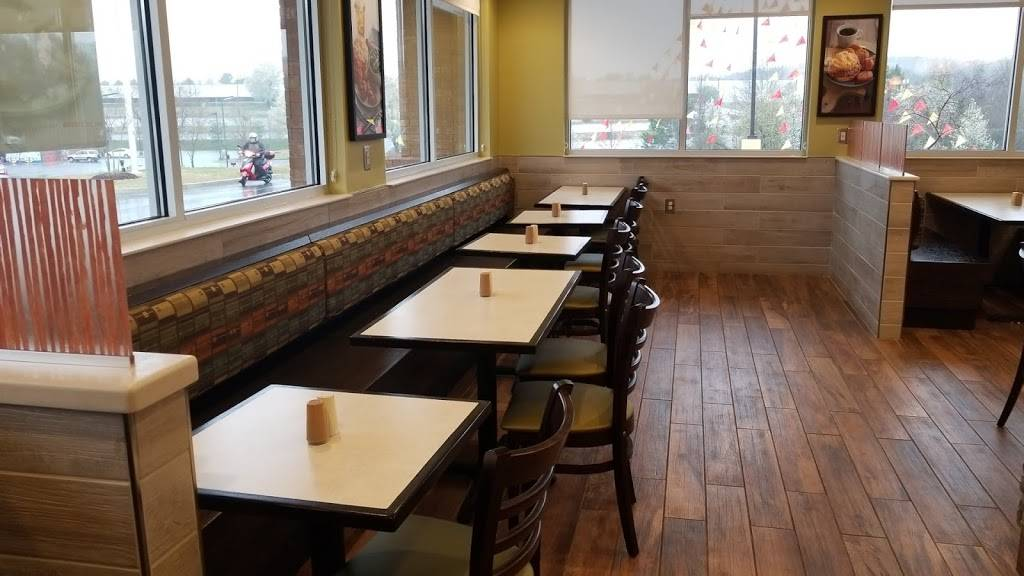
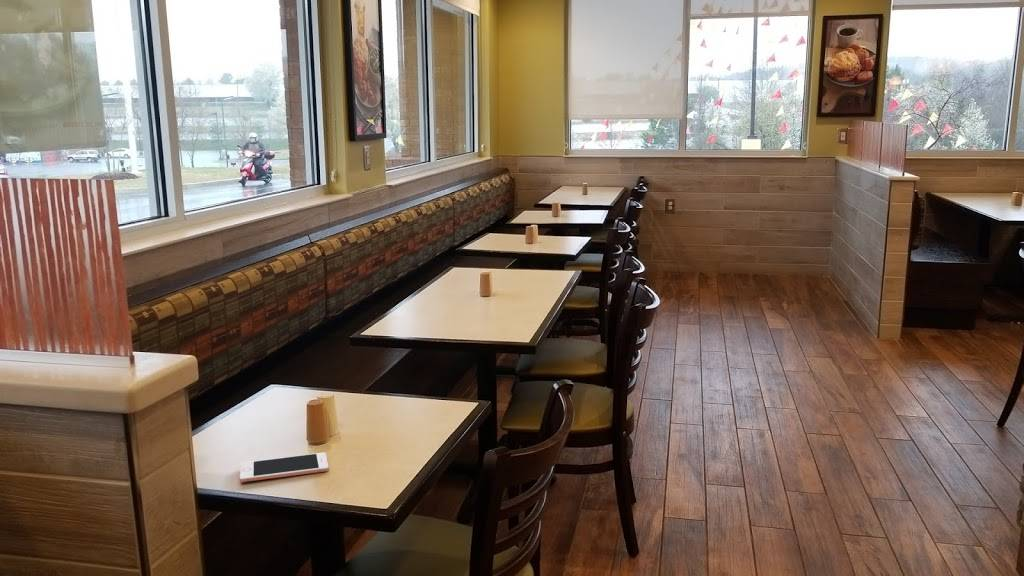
+ cell phone (284, 466)
